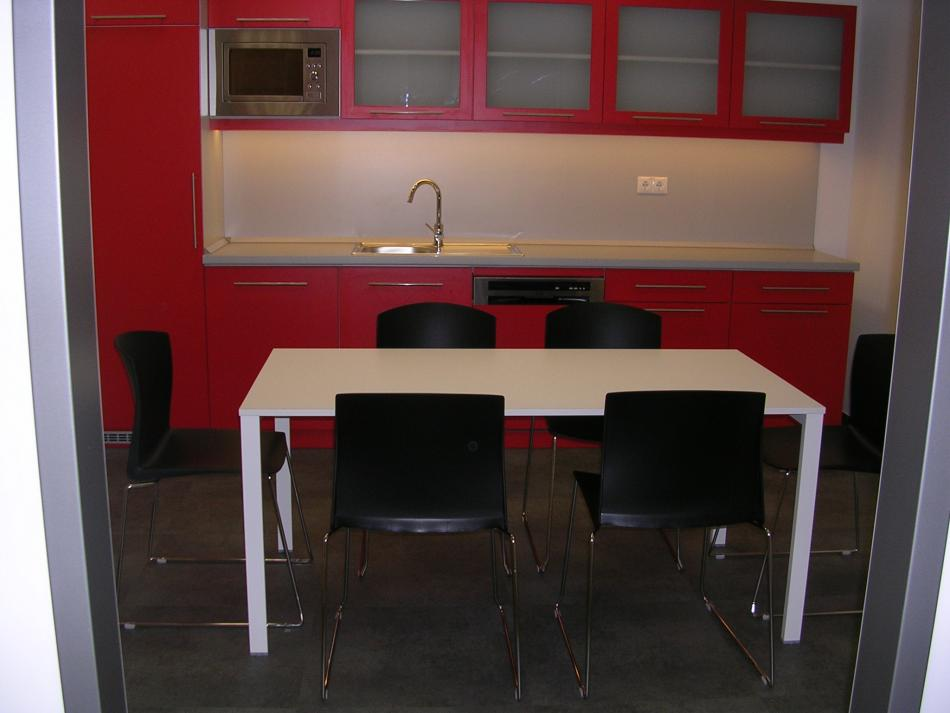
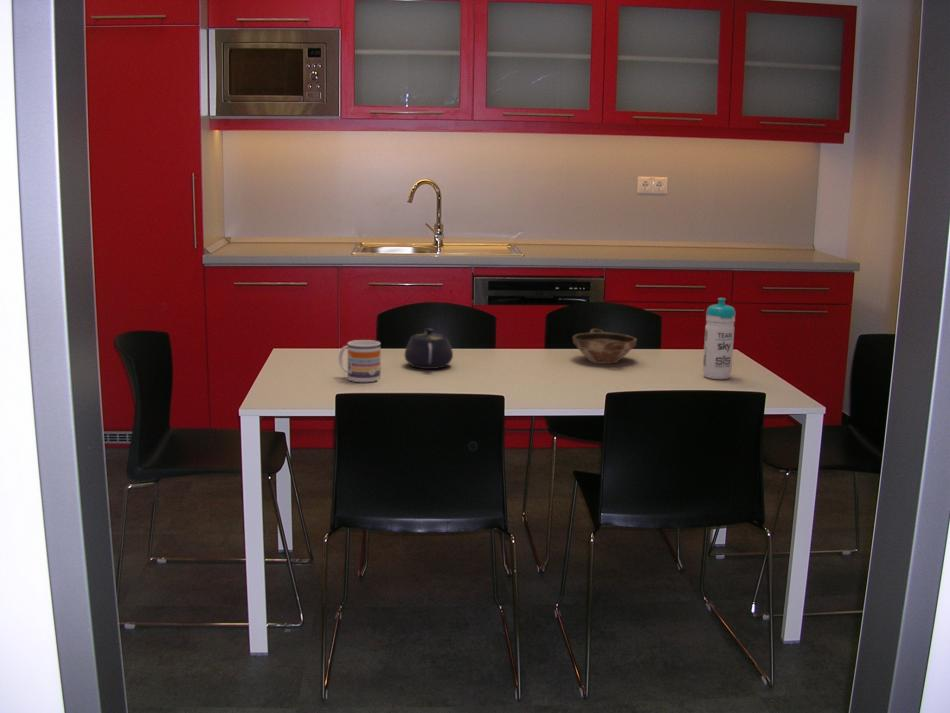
+ bowl (604, 348)
+ mug (361, 360)
+ water bottle (719, 337)
+ teapot (428, 347)
